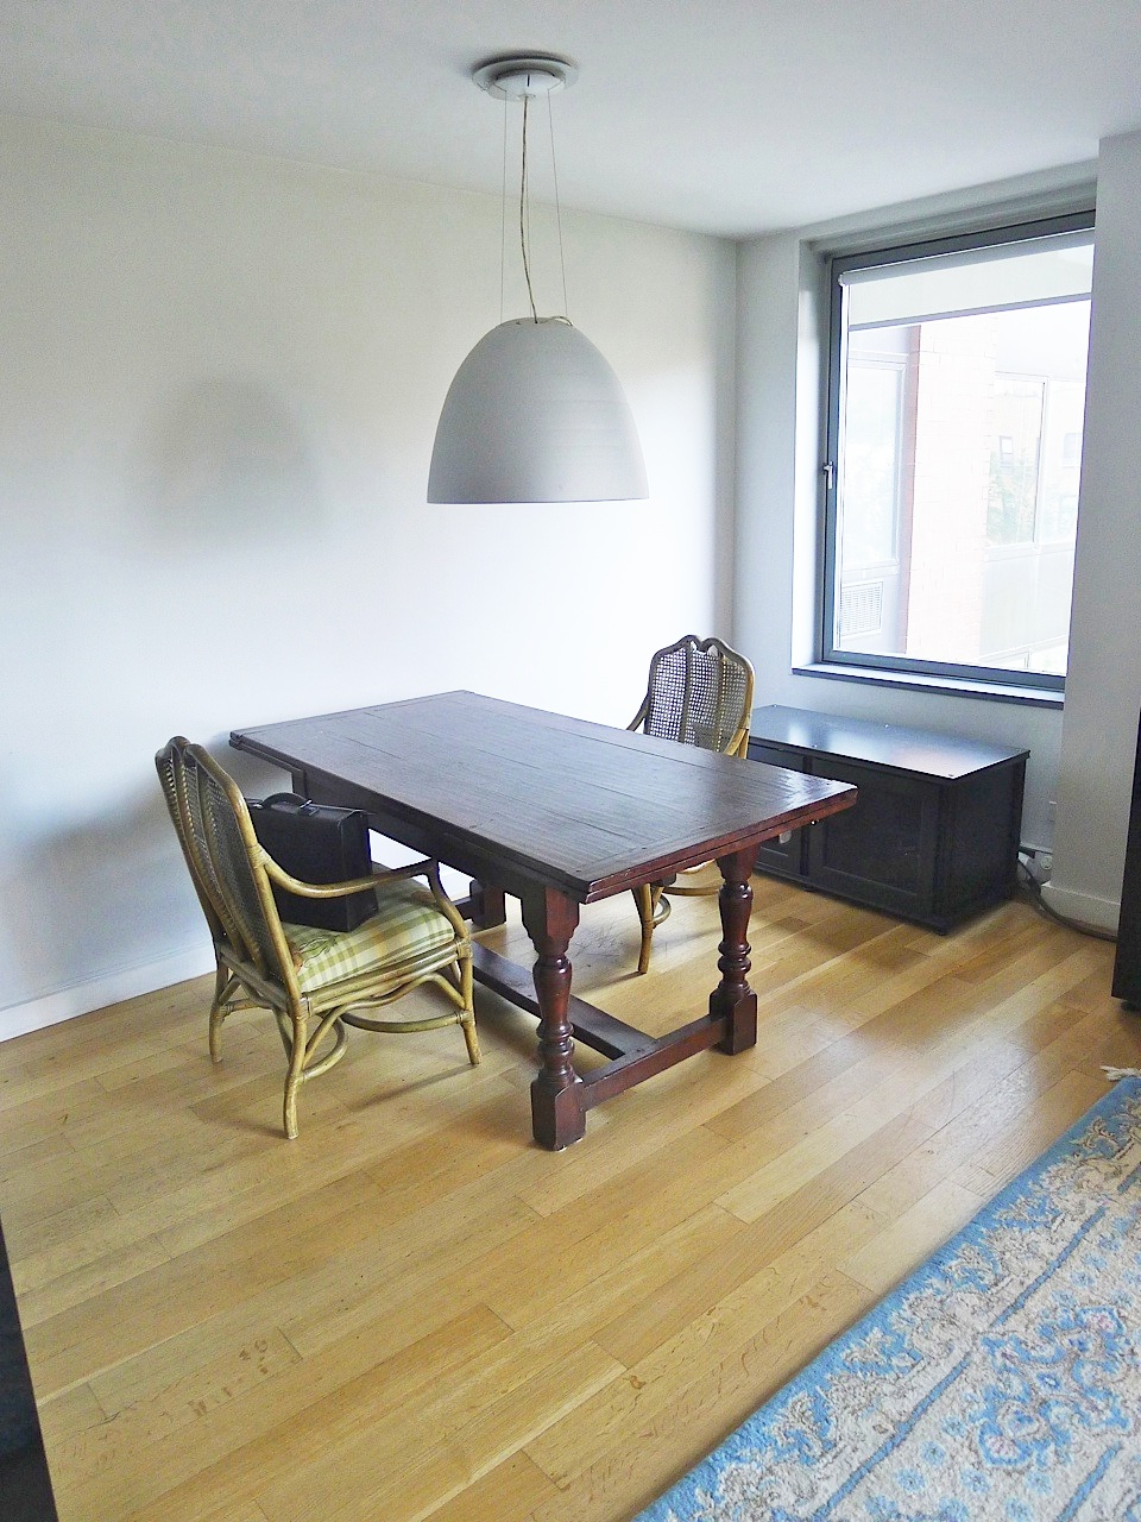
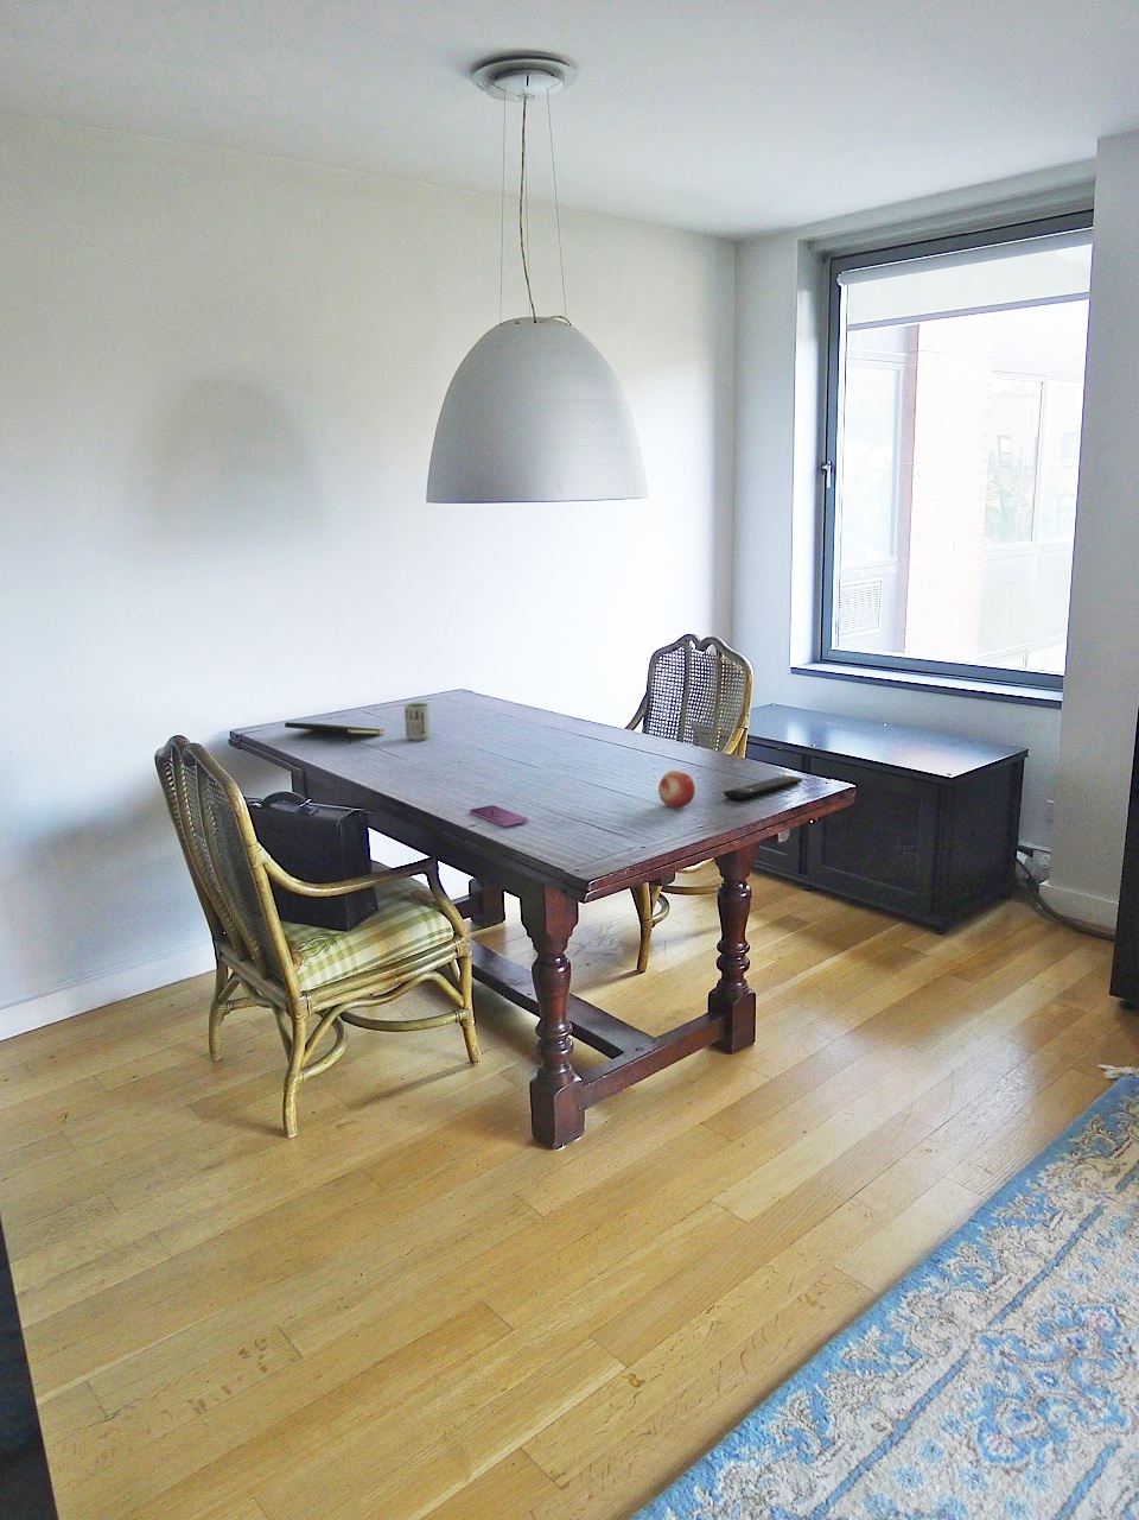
+ notepad (335, 728)
+ fruit (676, 789)
+ cup (416, 721)
+ smartphone (498, 815)
+ remote control (765, 788)
